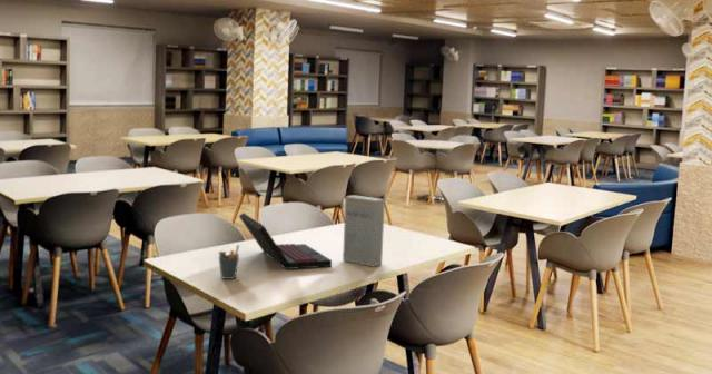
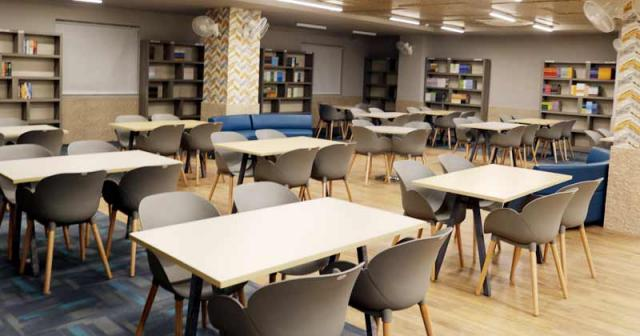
- laptop (283, 244)
- book (363, 229)
- pen holder (228, 262)
